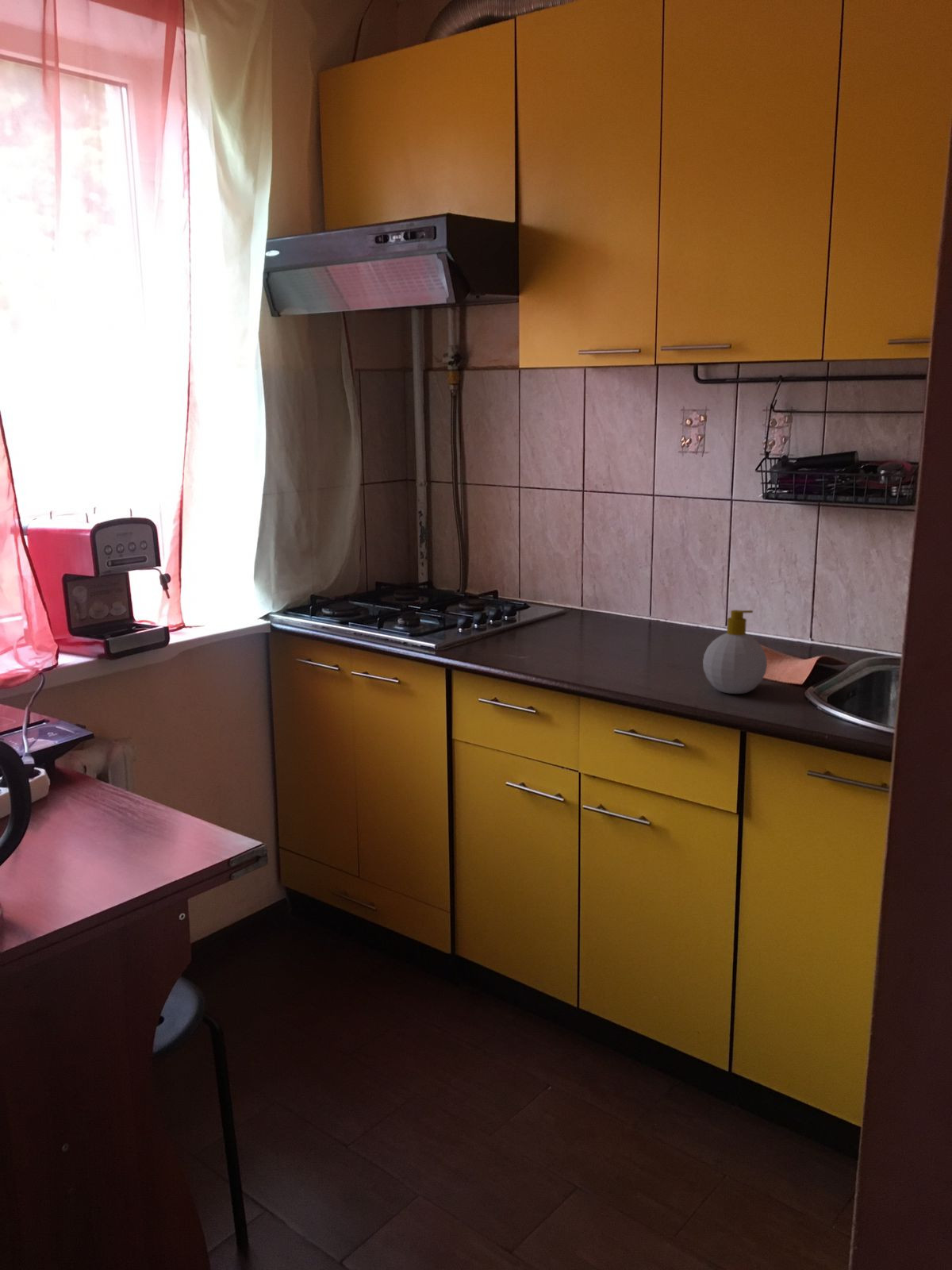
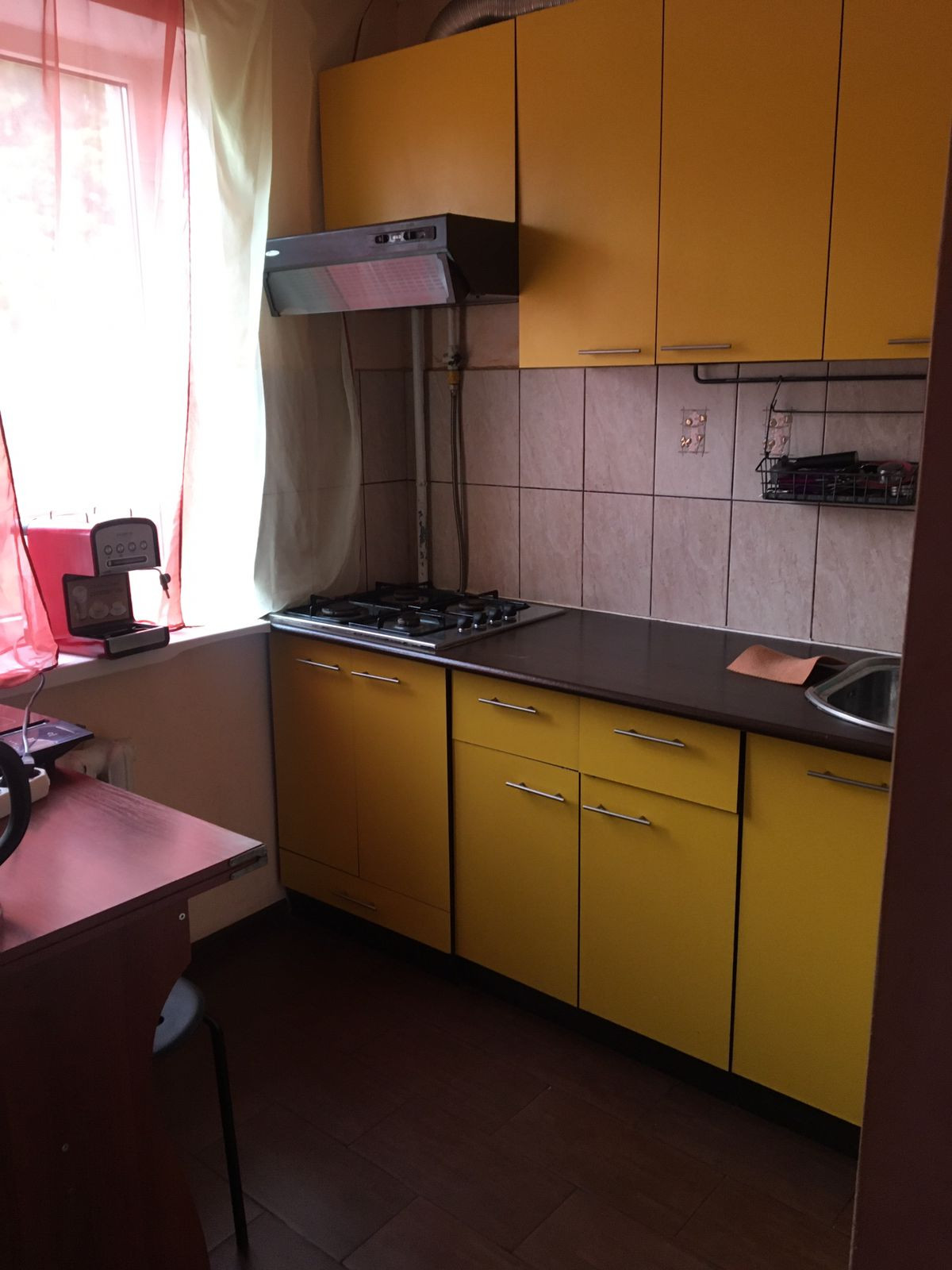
- soap bottle (735, 650)
